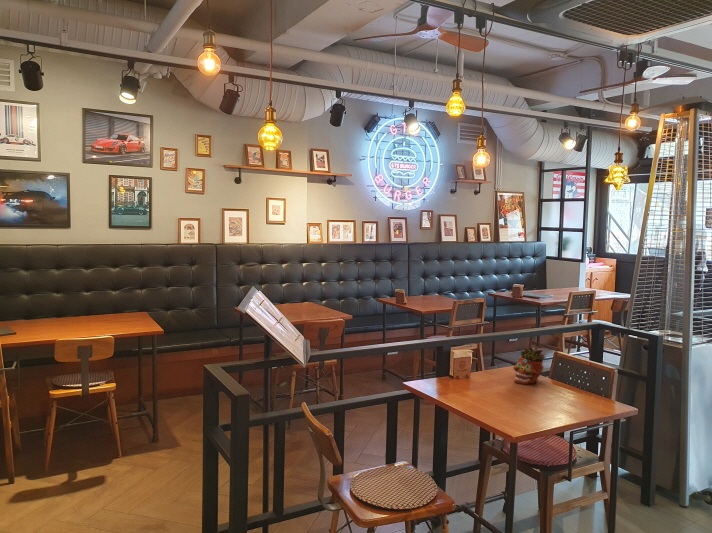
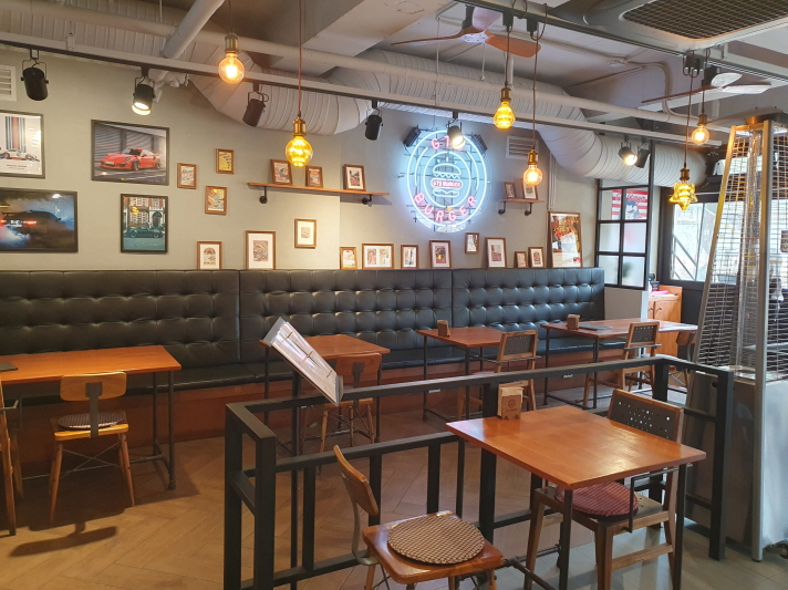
- succulent planter (529, 363)
